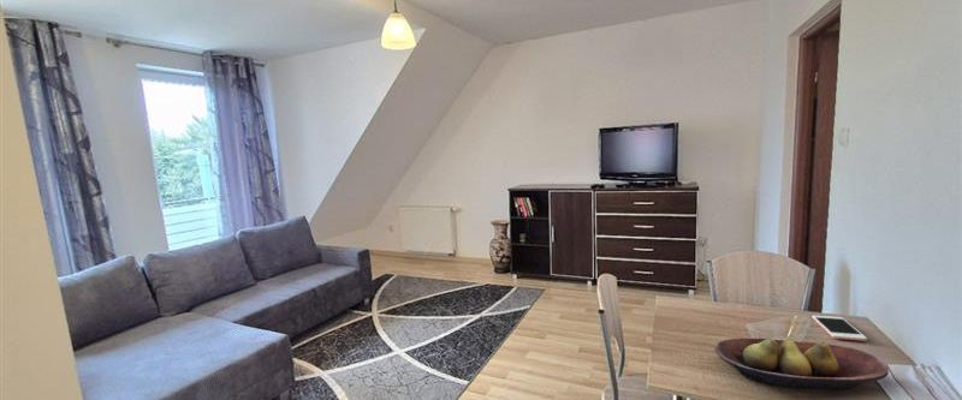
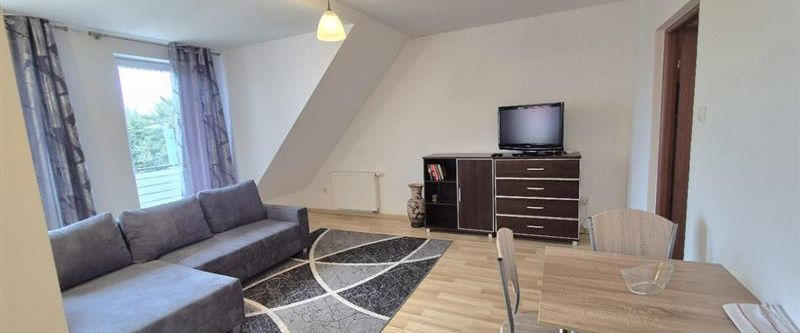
- cell phone (837, 327)
- fruit bowl (795, 358)
